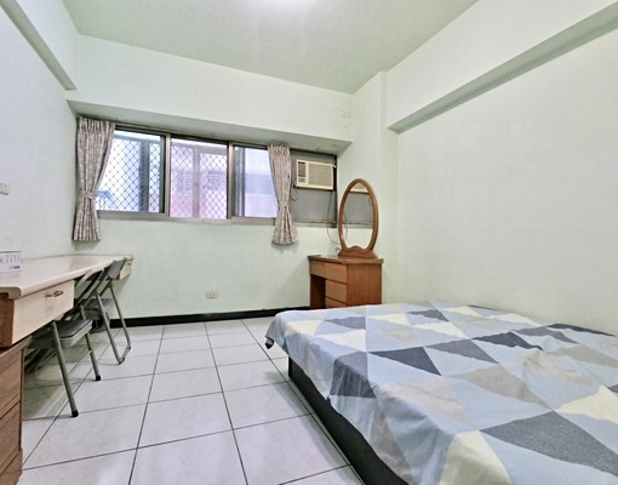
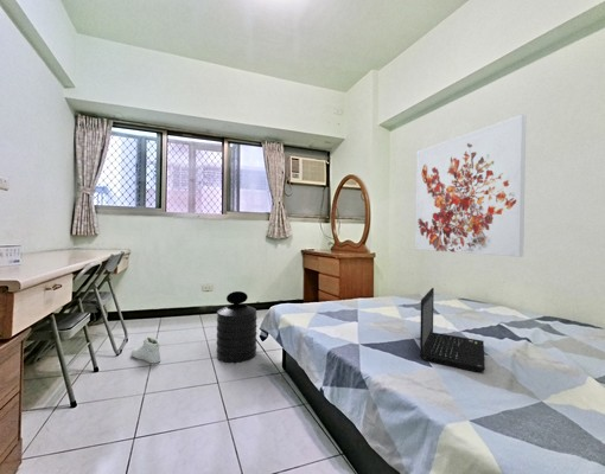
+ sneaker (146, 346)
+ trash can (236, 322)
+ wall art (460, 194)
+ laptop (453, 335)
